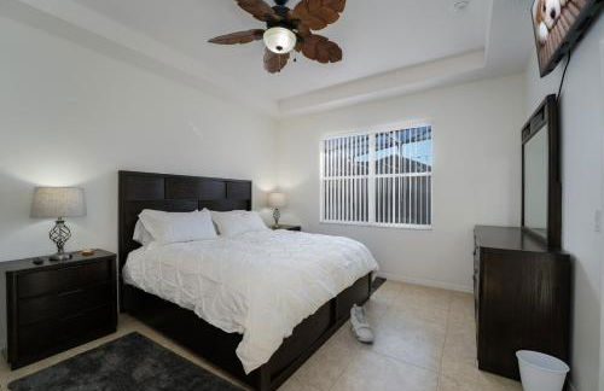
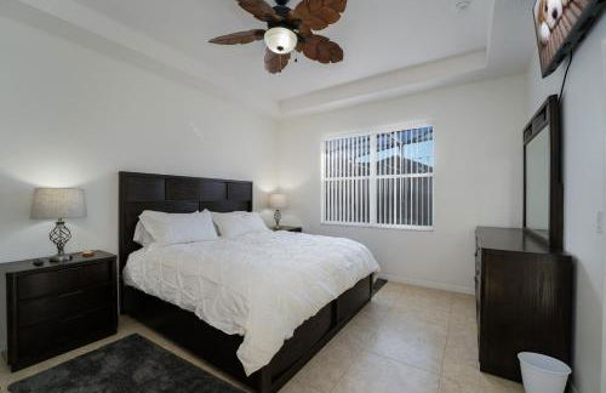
- sneaker (360, 321)
